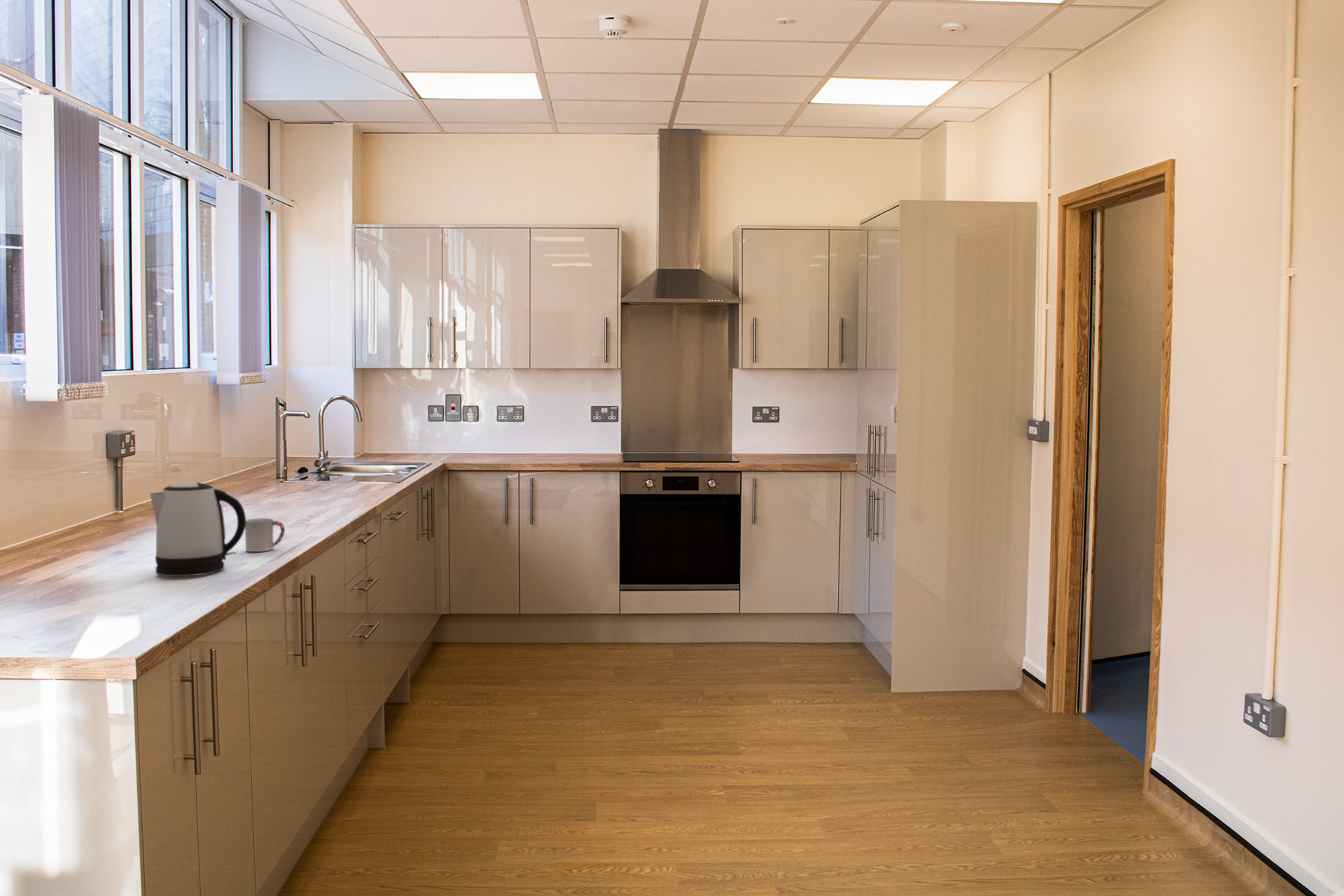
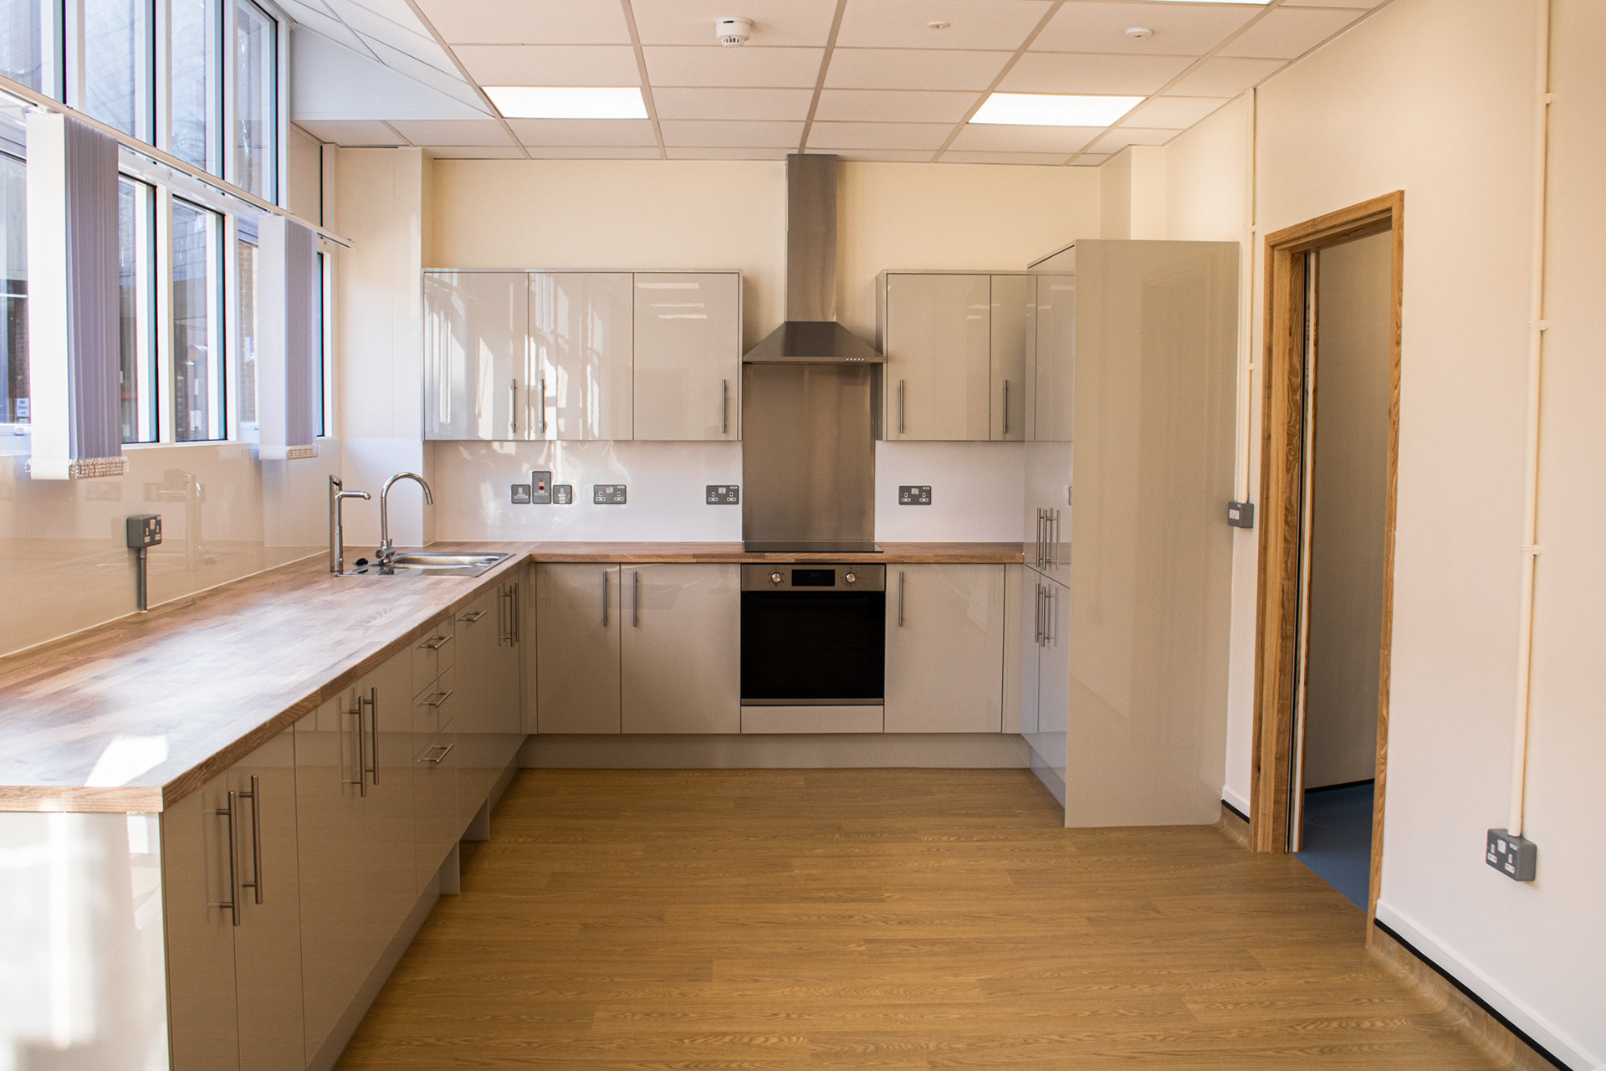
- cup (265, 534)
- kettle (200, 526)
